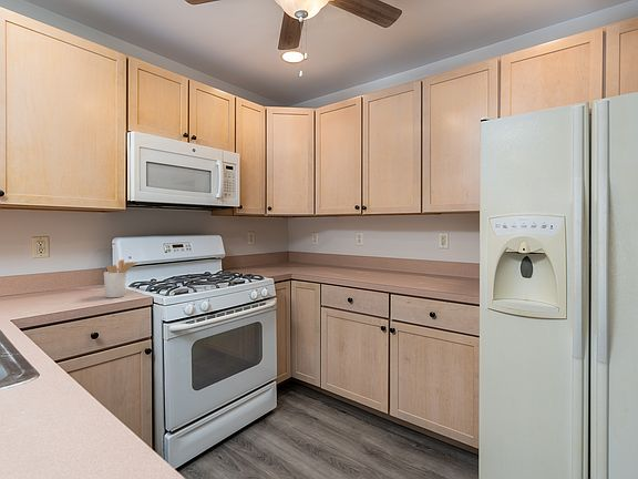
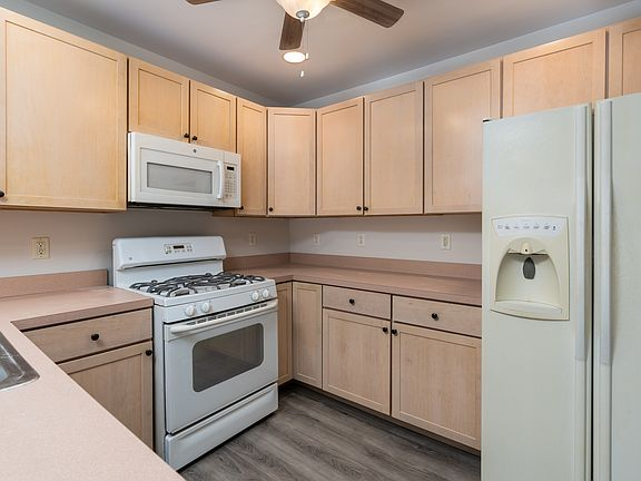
- utensil holder (120, 277)
